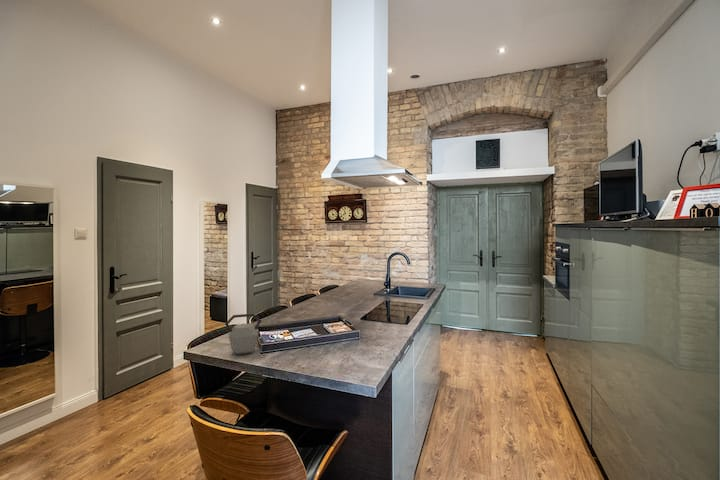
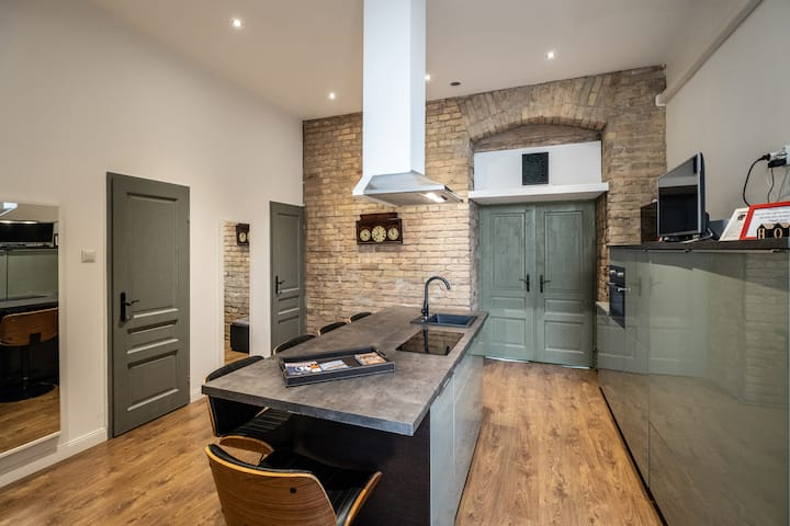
- kettle (243, 329)
